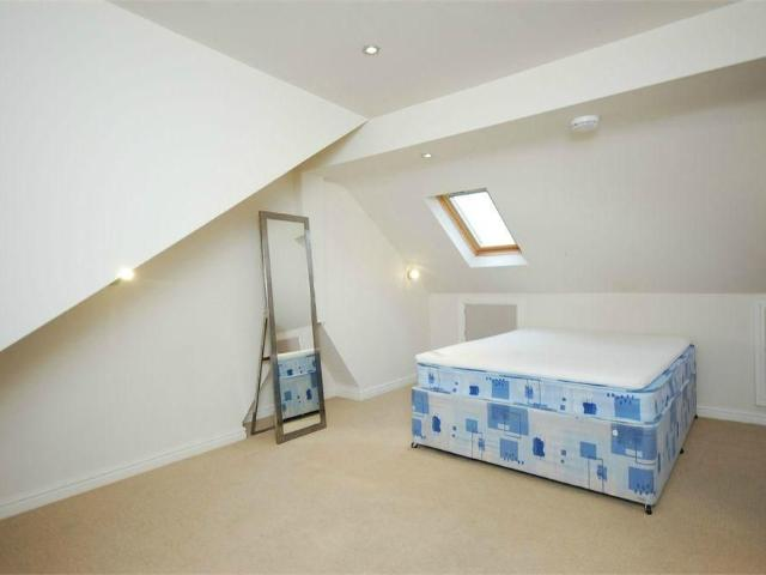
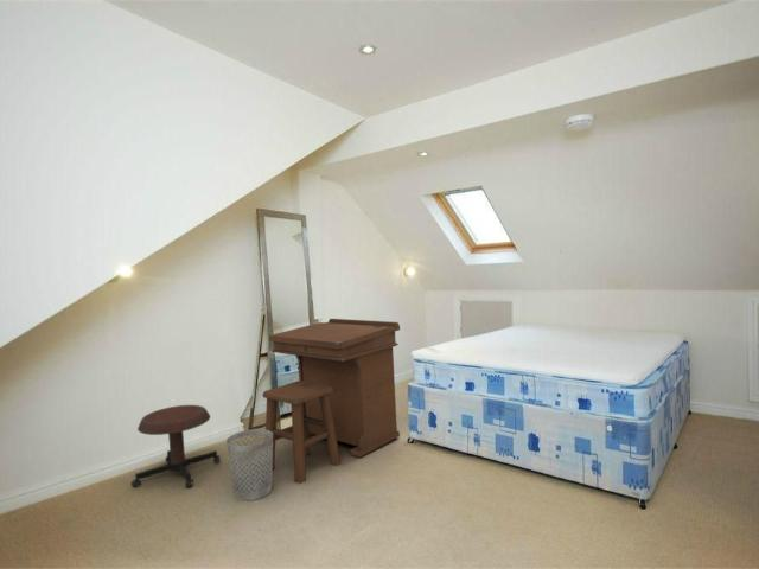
+ desk (321, 389)
+ stool (176, 443)
+ wastebasket (251, 465)
